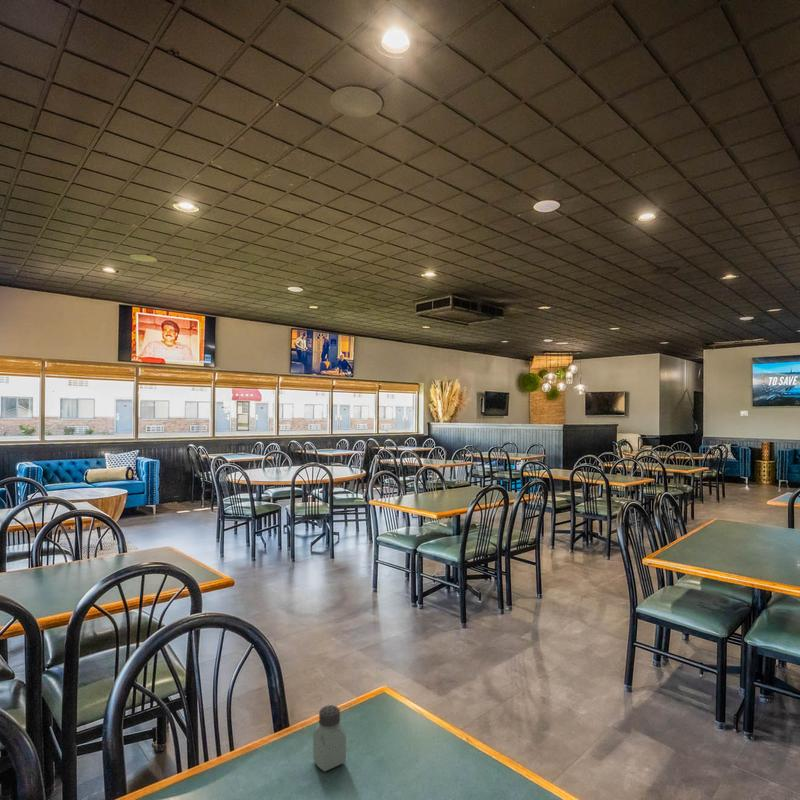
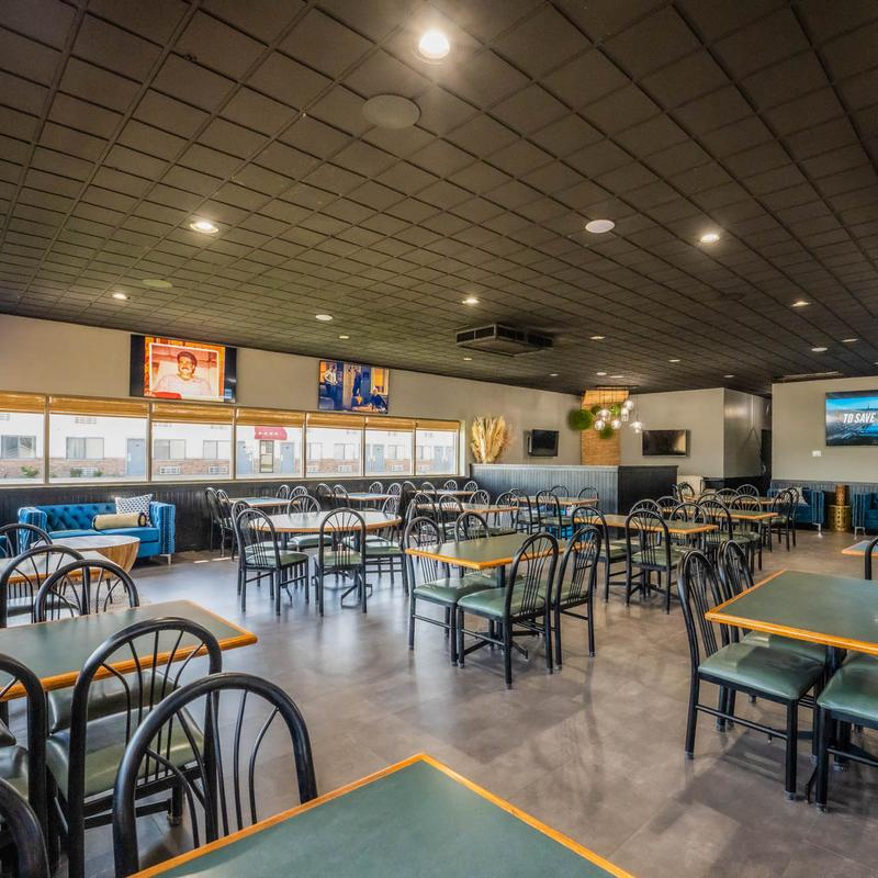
- saltshaker (329, 736)
